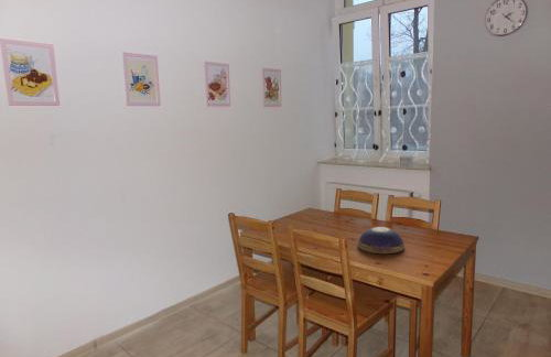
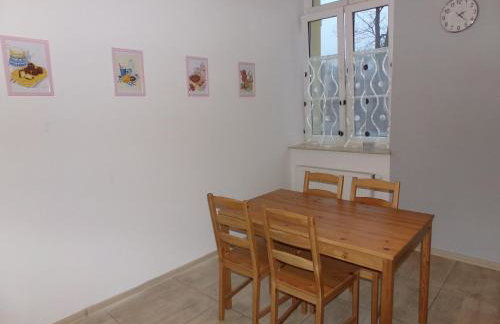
- decorative bowl (380, 237)
